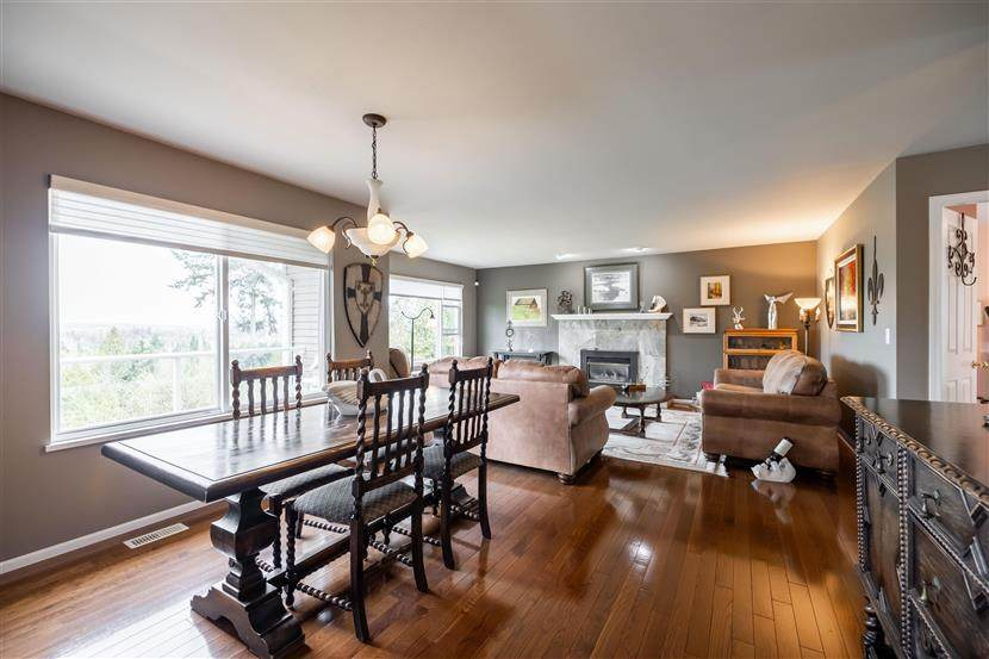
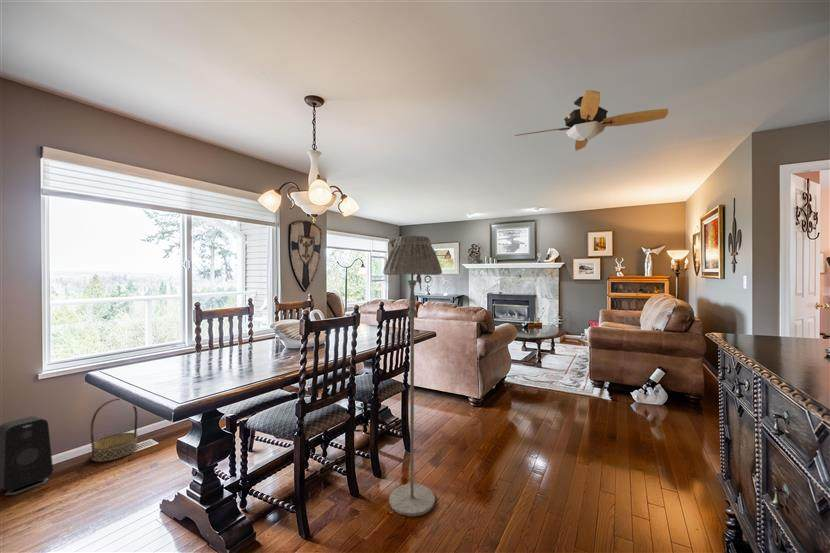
+ floor lamp (412, 368)
+ ceiling fan (585, 120)
+ speaker (24, 452)
+ basket (115, 434)
